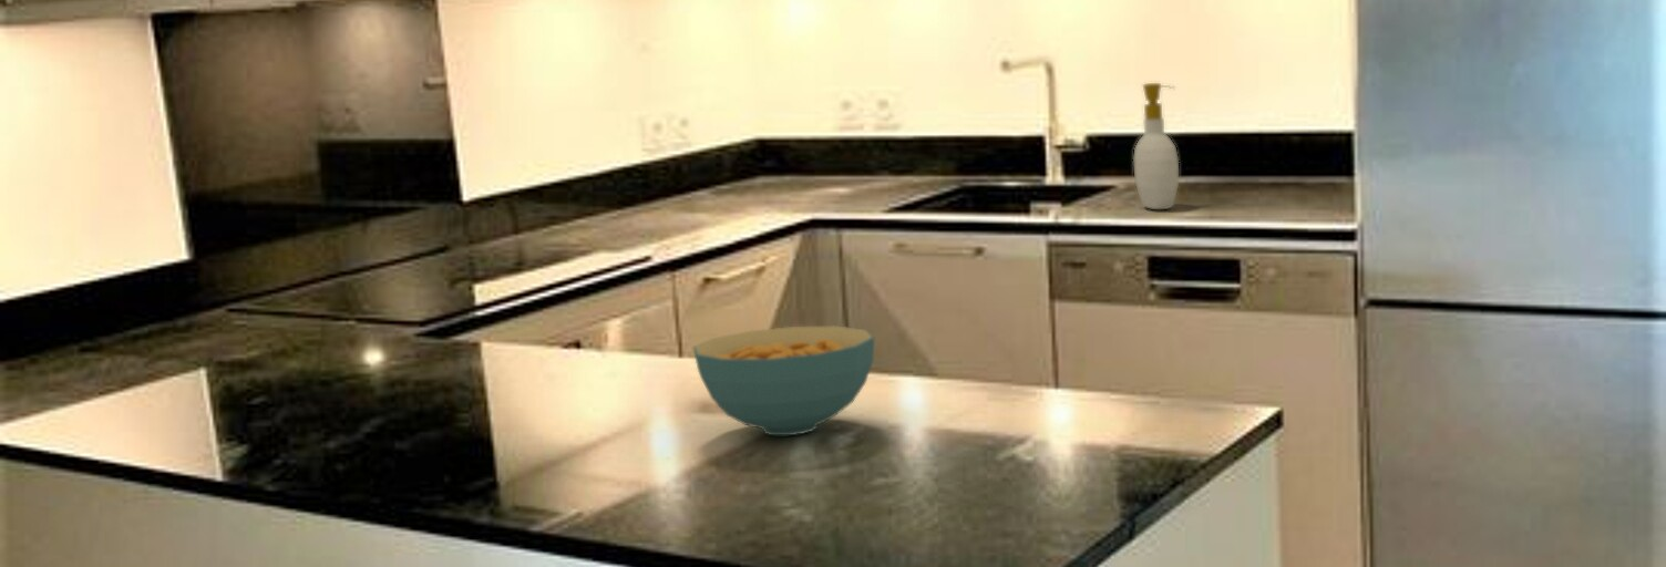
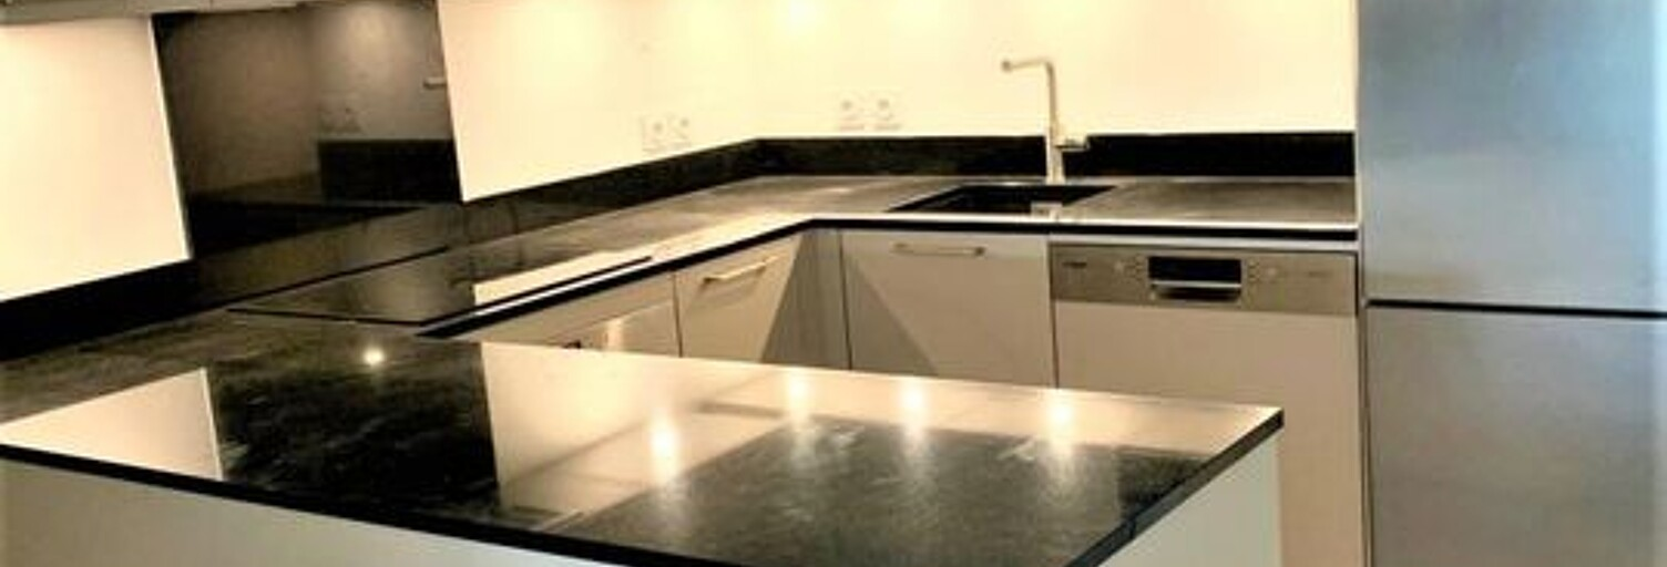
- cereal bowl (786, 385)
- soap bottle (1156, 145)
